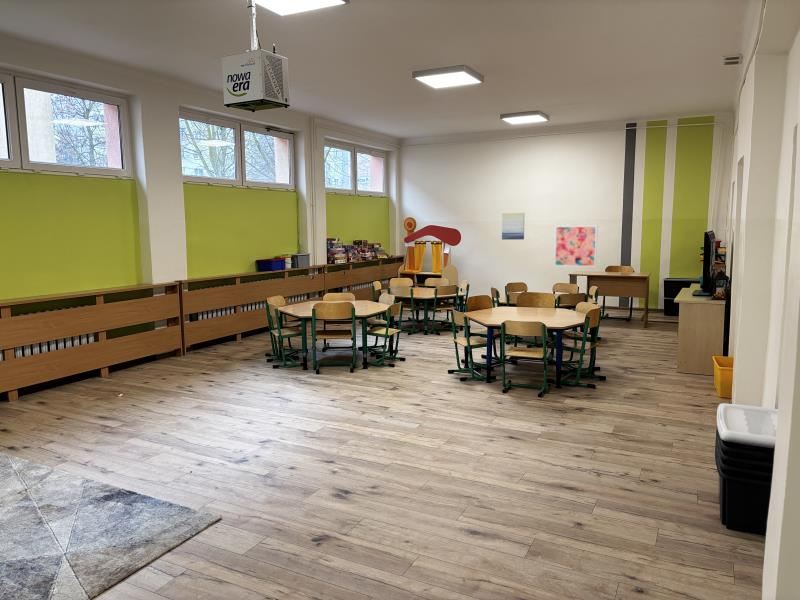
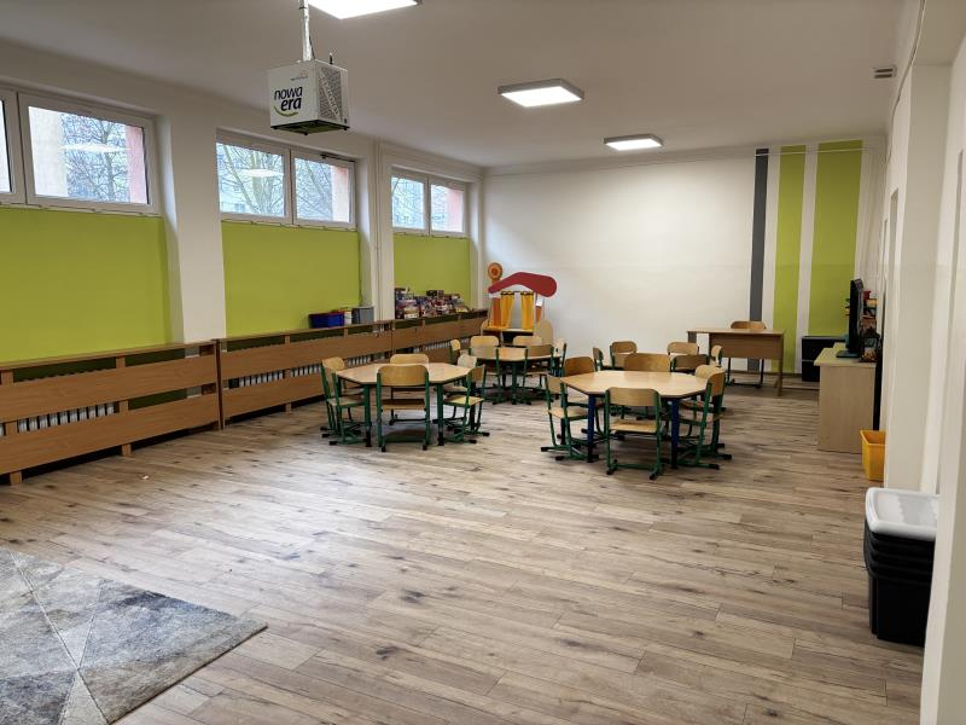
- wall art (513, 226)
- wall art (575, 246)
